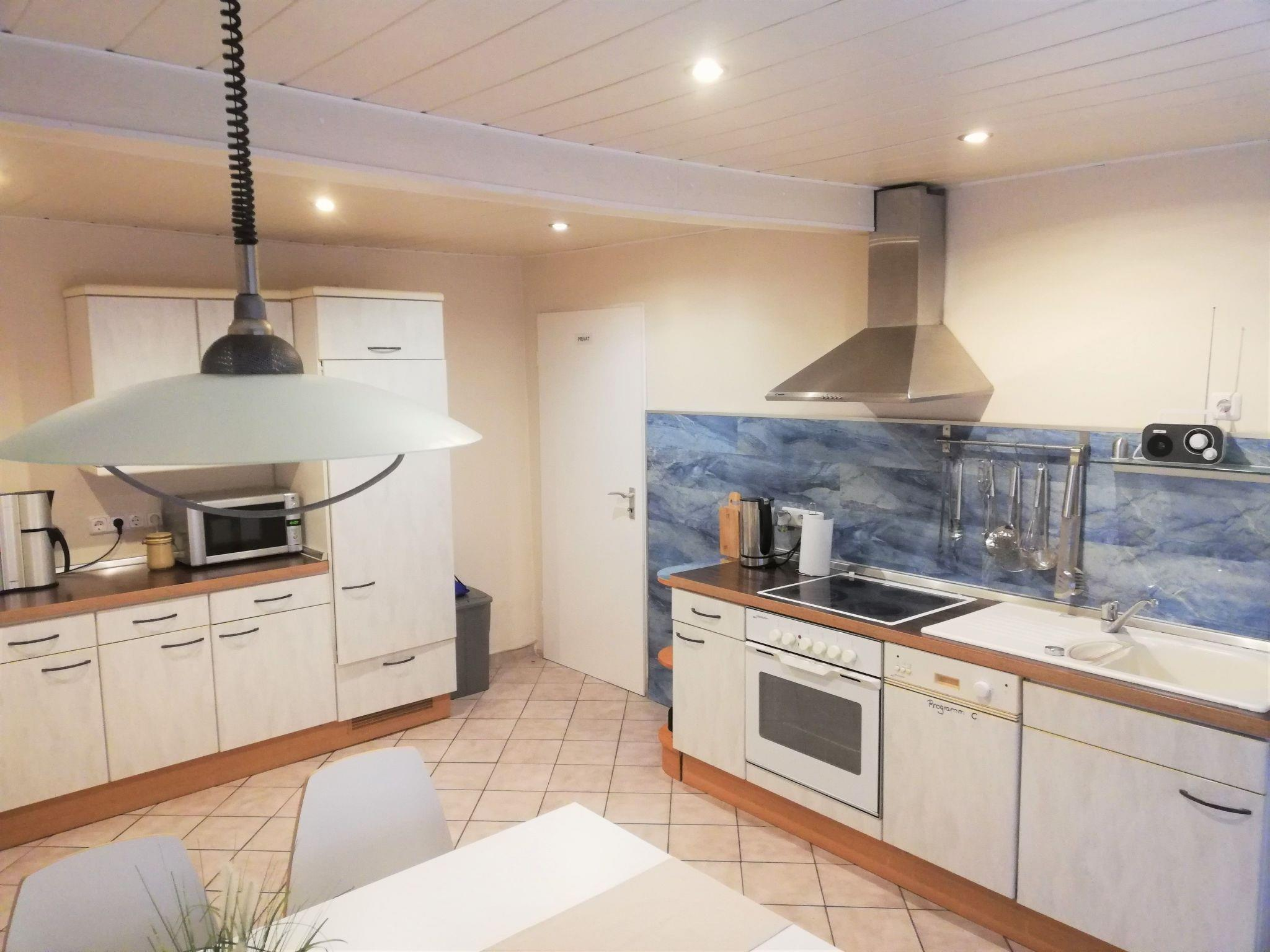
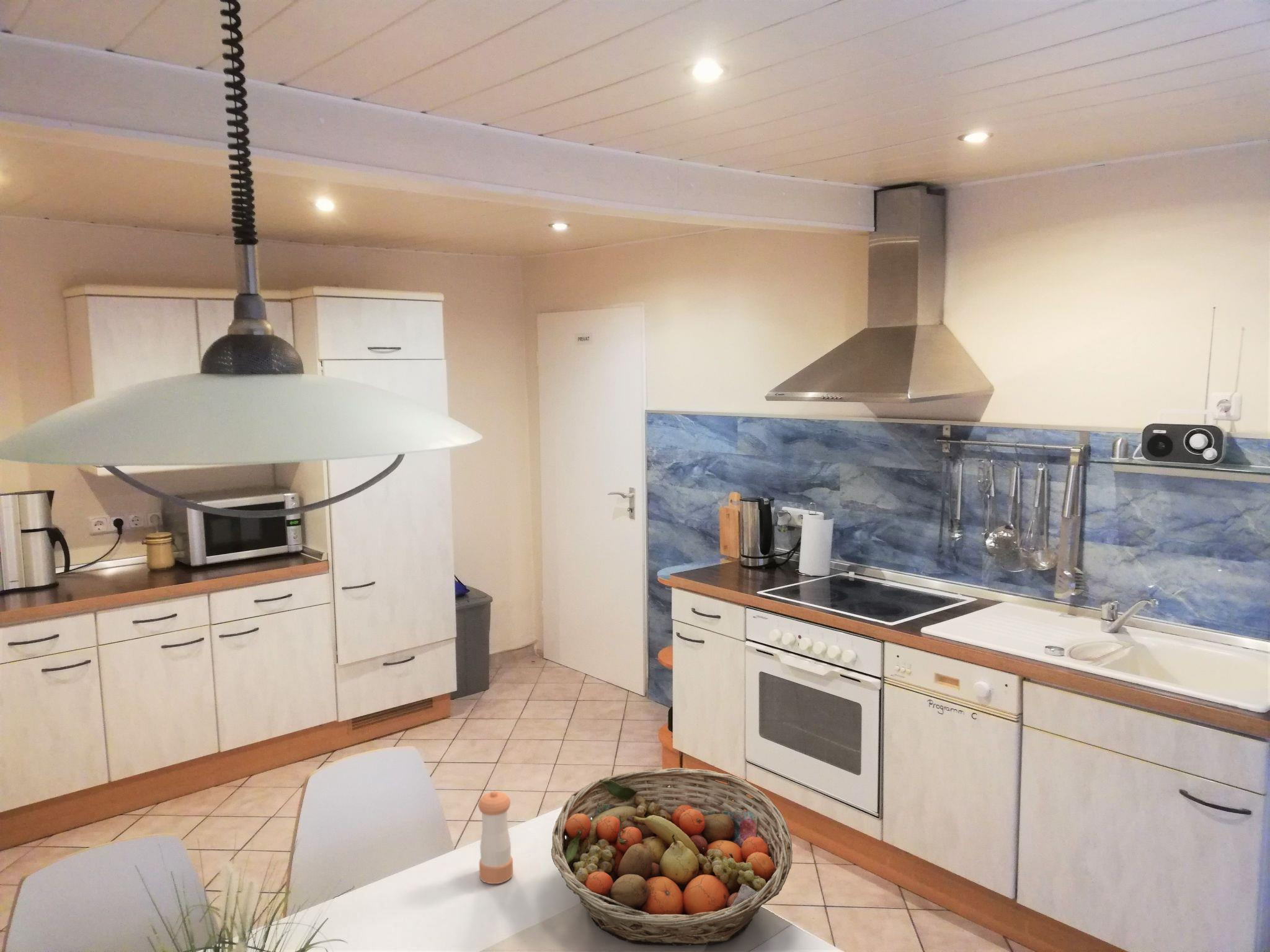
+ fruit basket (670, 854)
+ pepper shaker (495, 833)
